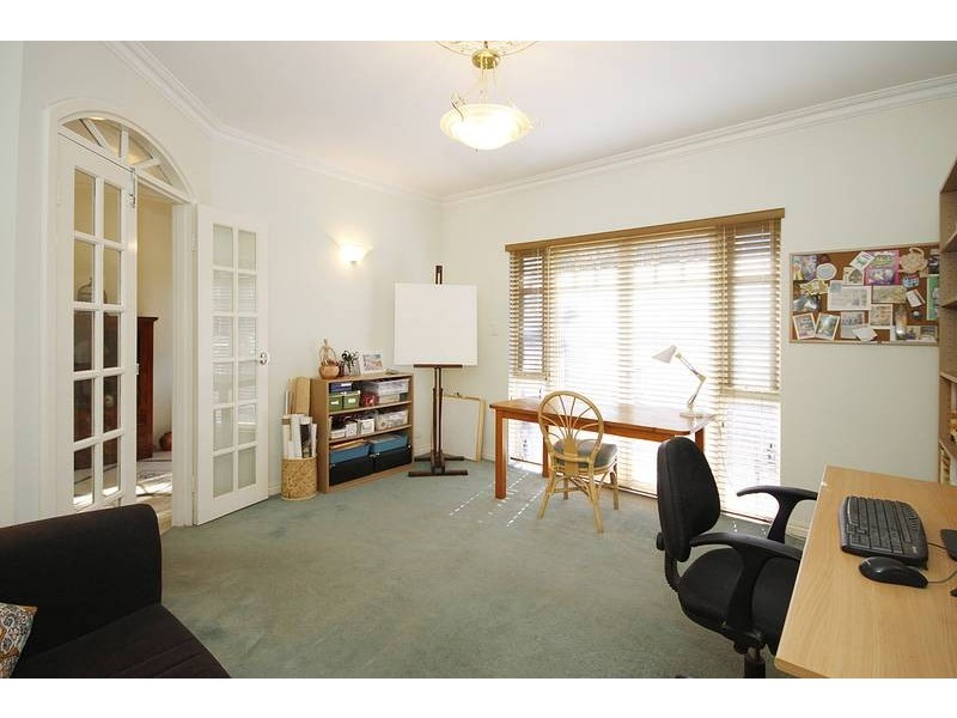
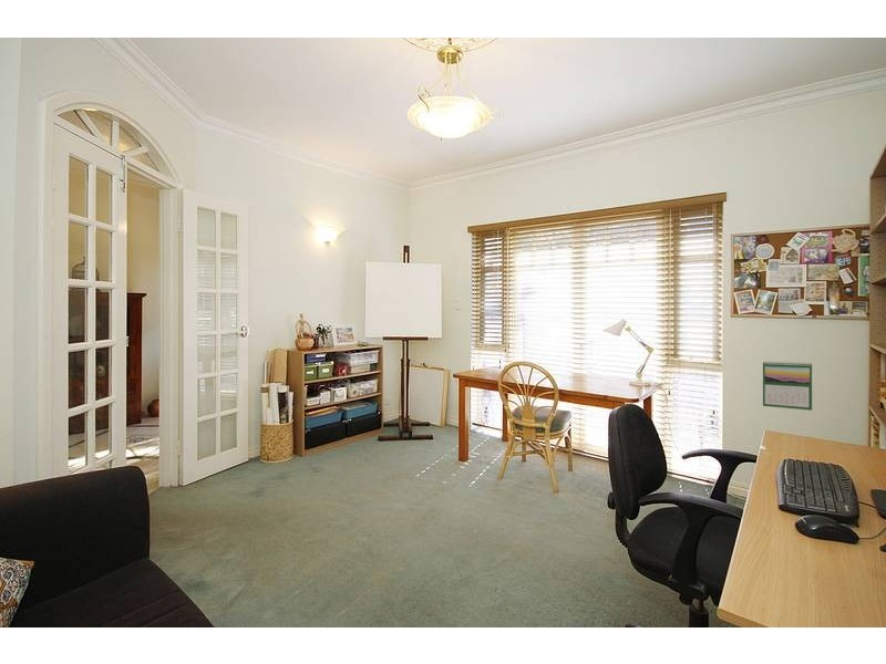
+ calendar (786, 384)
